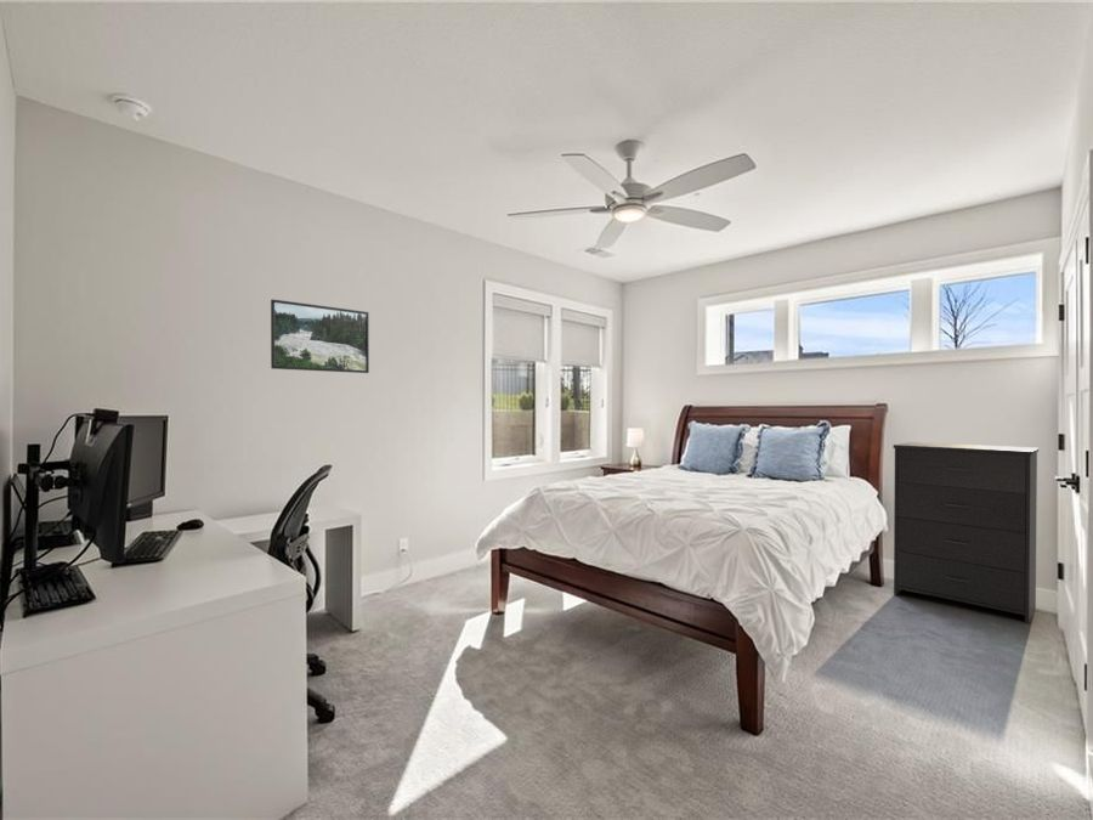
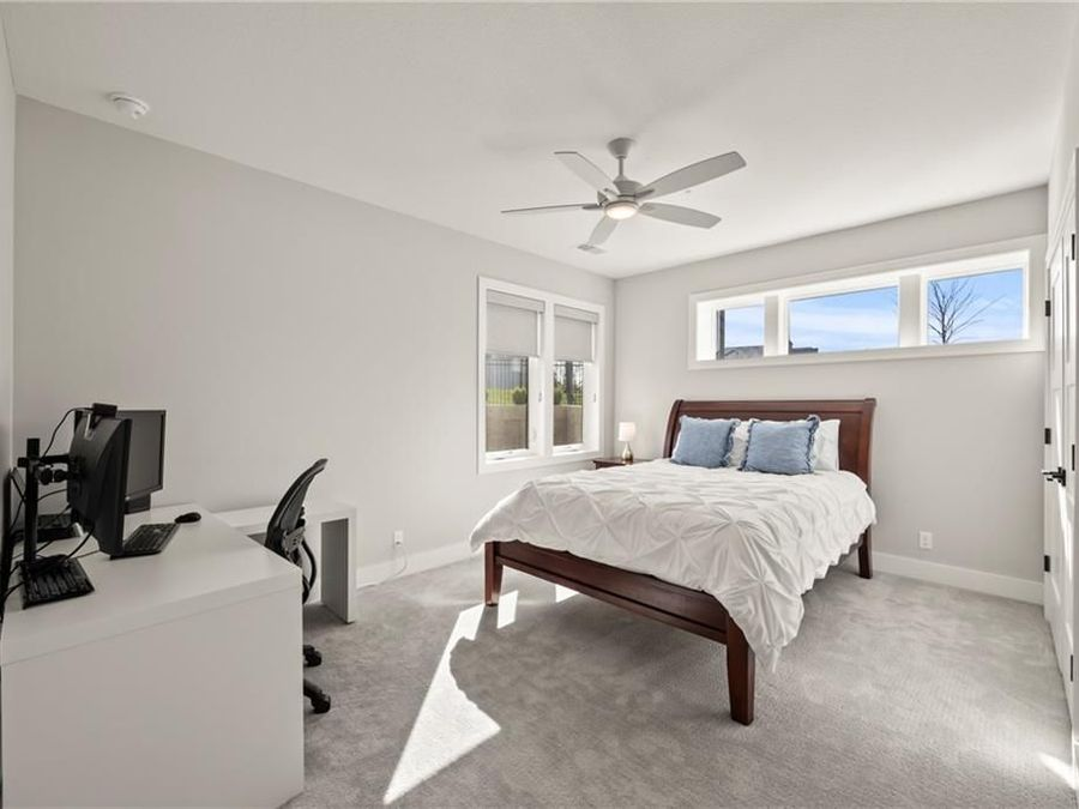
- dresser (962, 524)
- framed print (322, 338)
